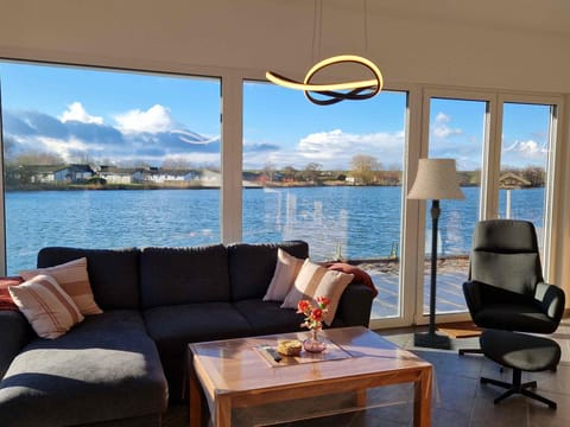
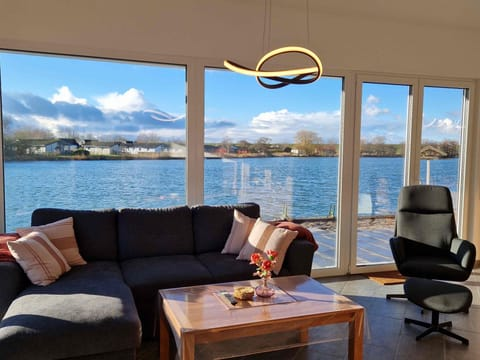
- lamp (433, 251)
